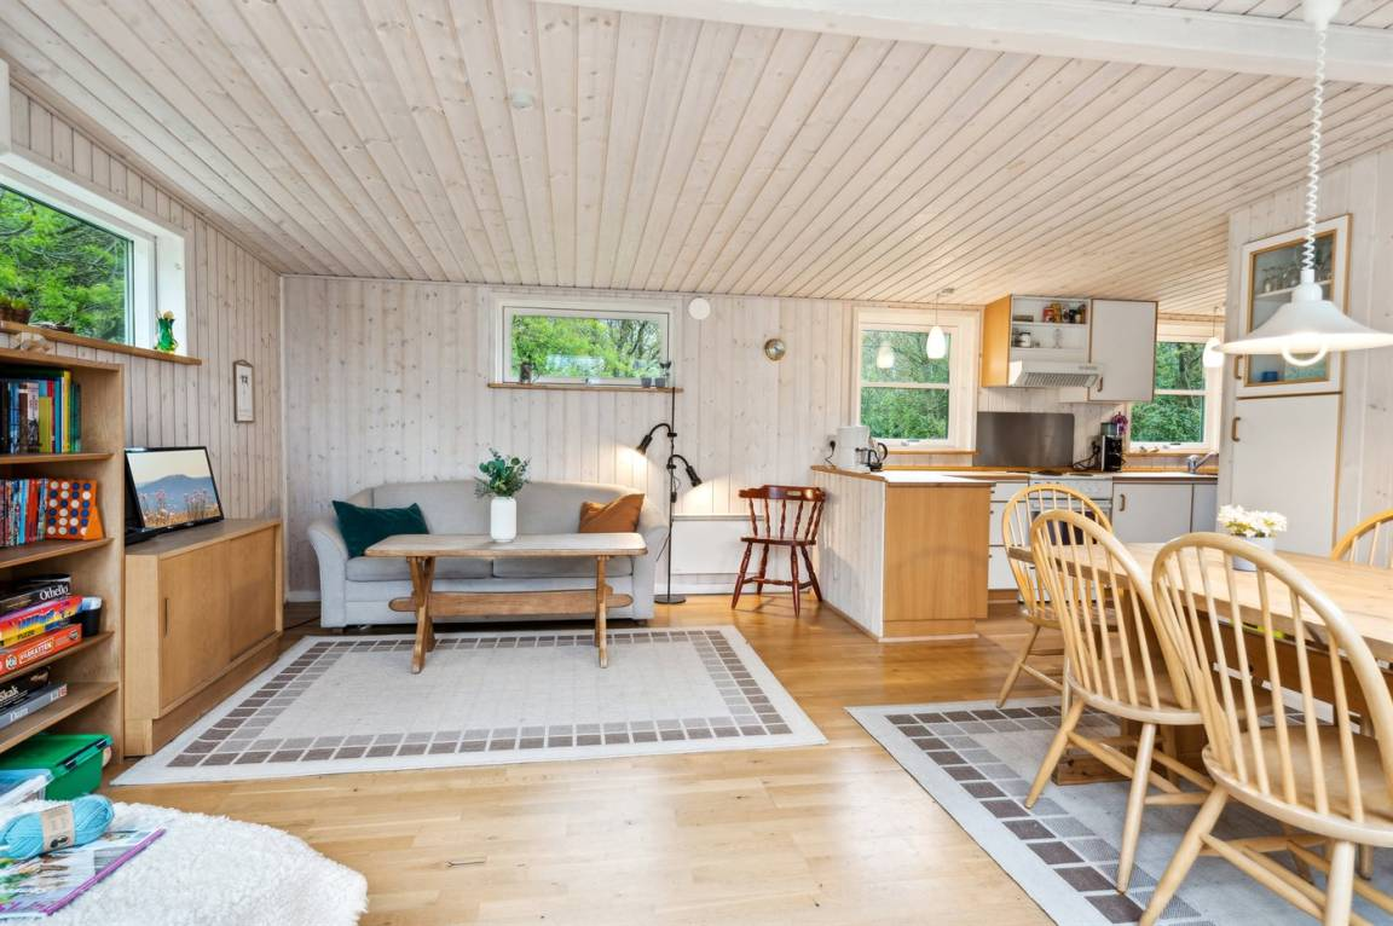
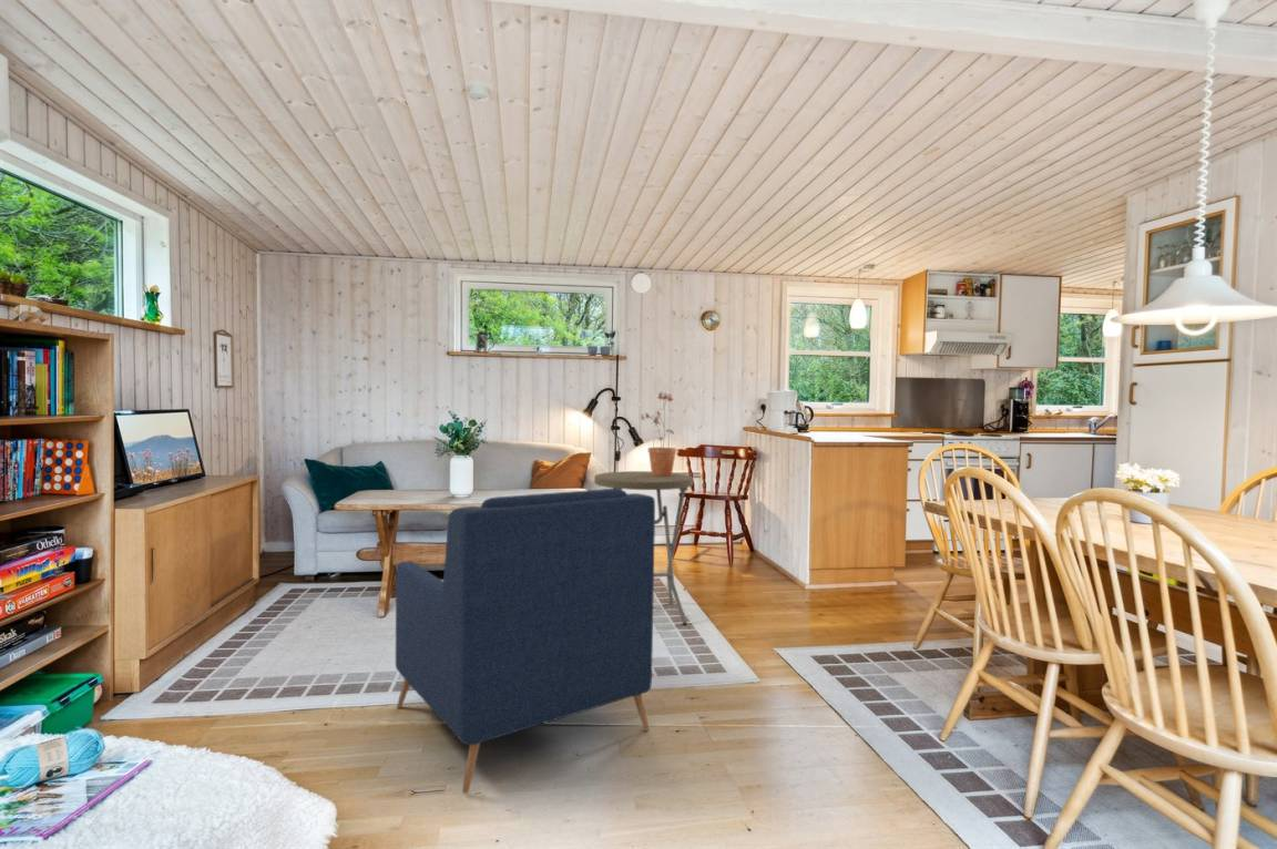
+ side table (666, 546)
+ armchair (519, 601)
+ potted plant (658, 432)
